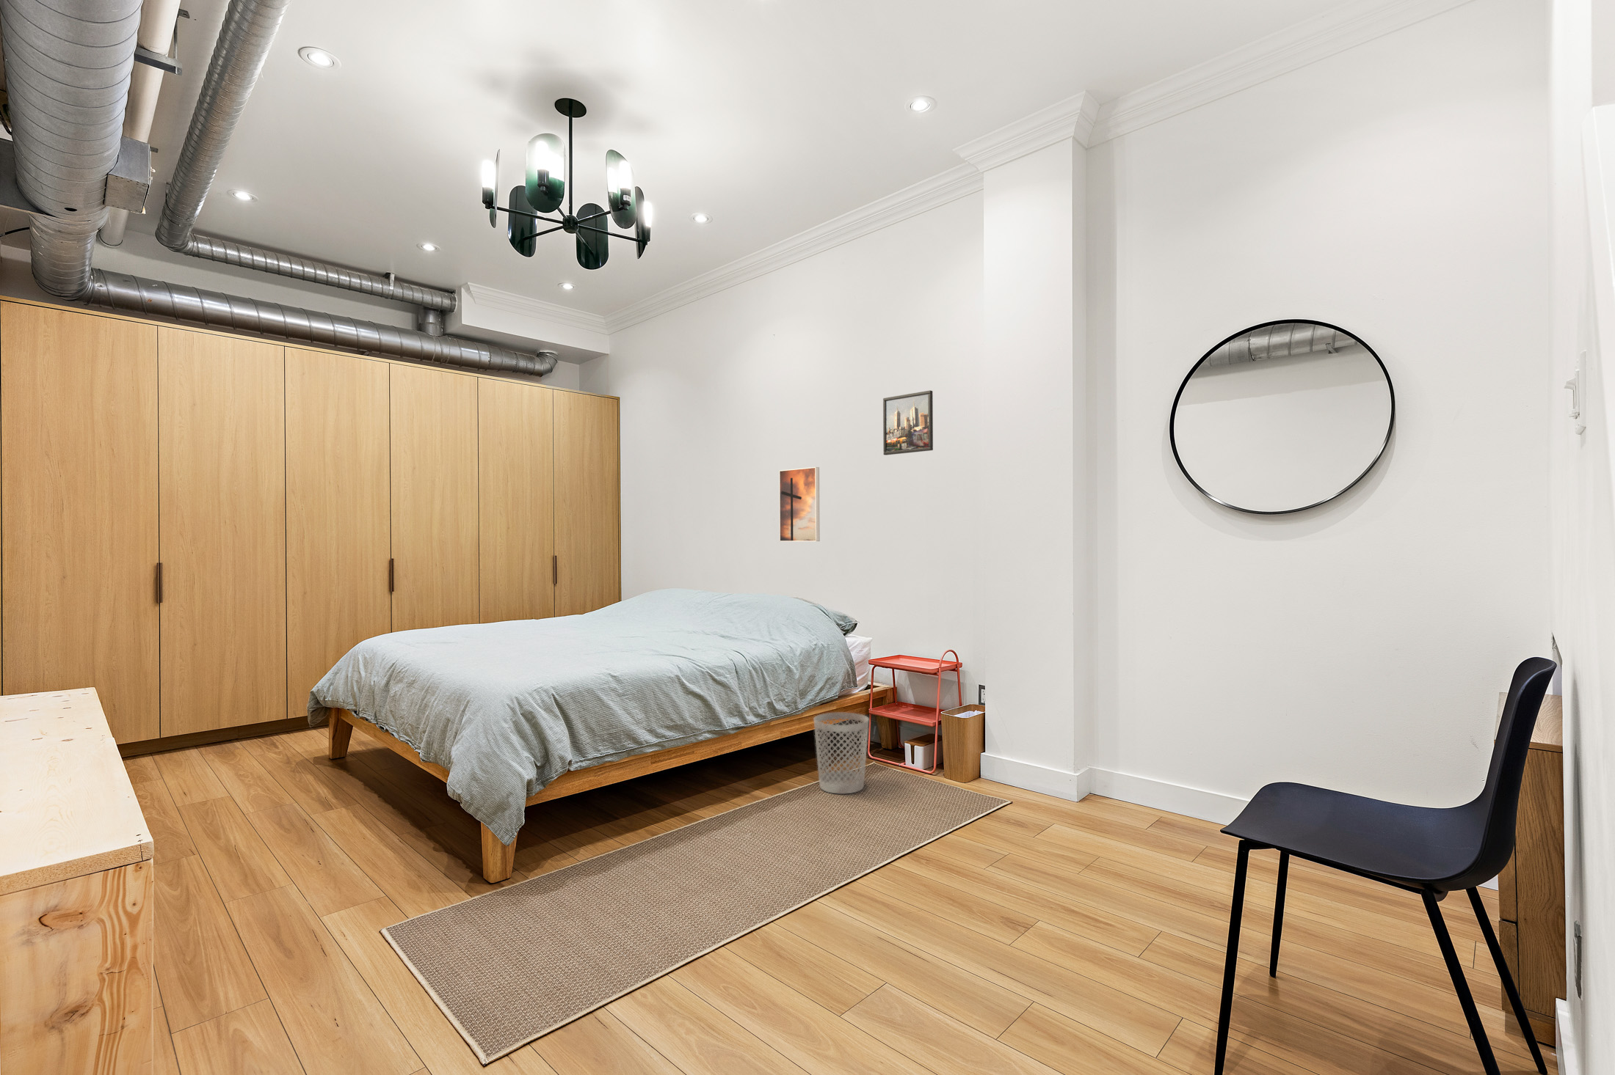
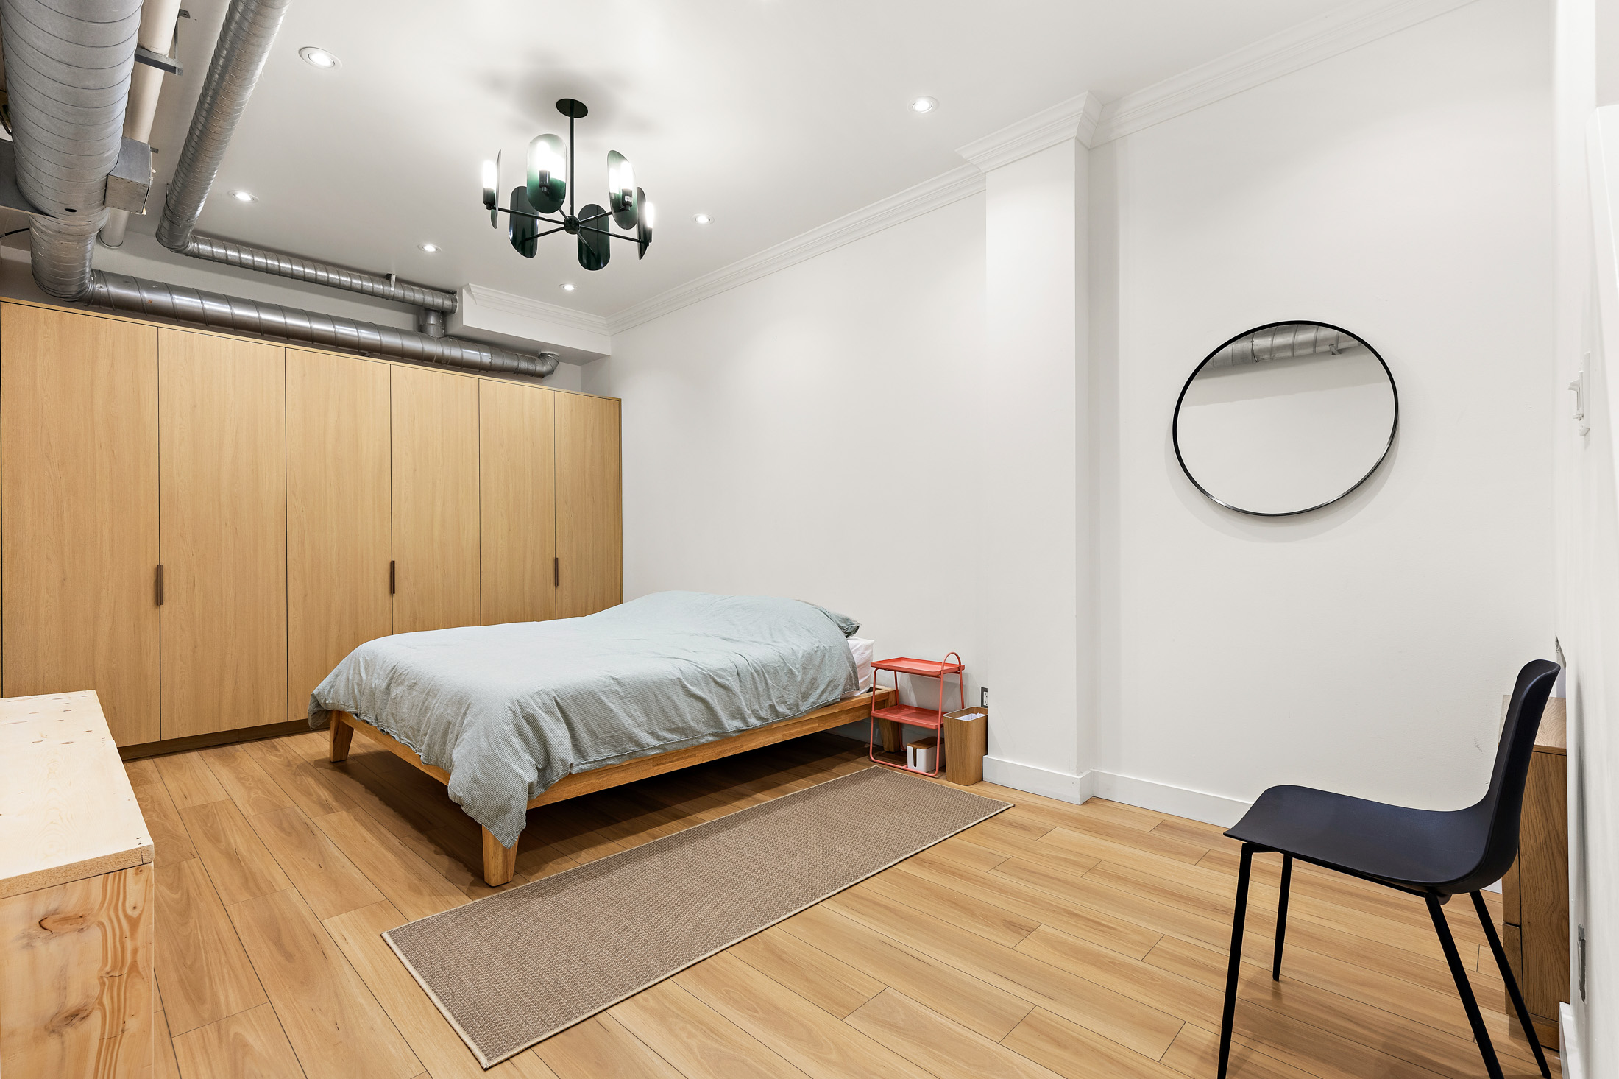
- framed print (908, 424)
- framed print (798, 504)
- wastebasket (842, 753)
